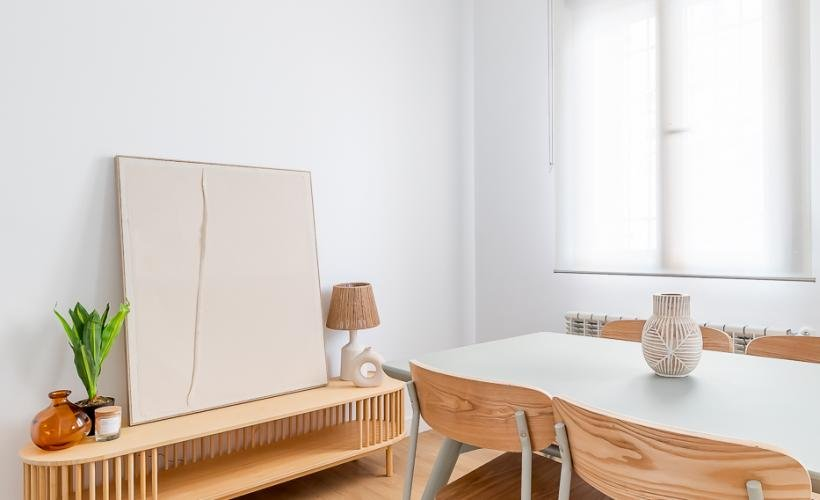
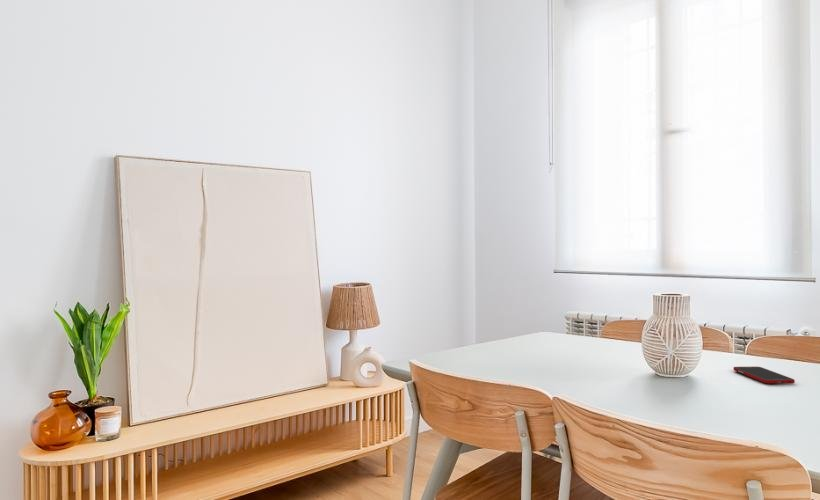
+ cell phone (762, 374)
